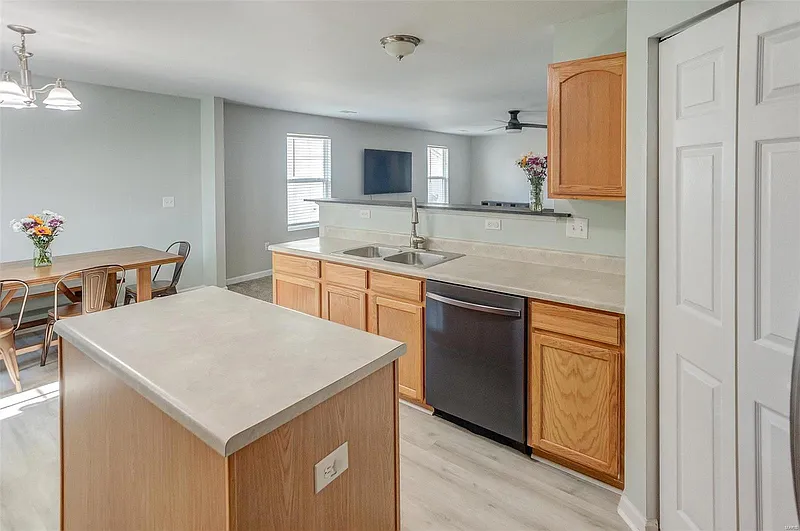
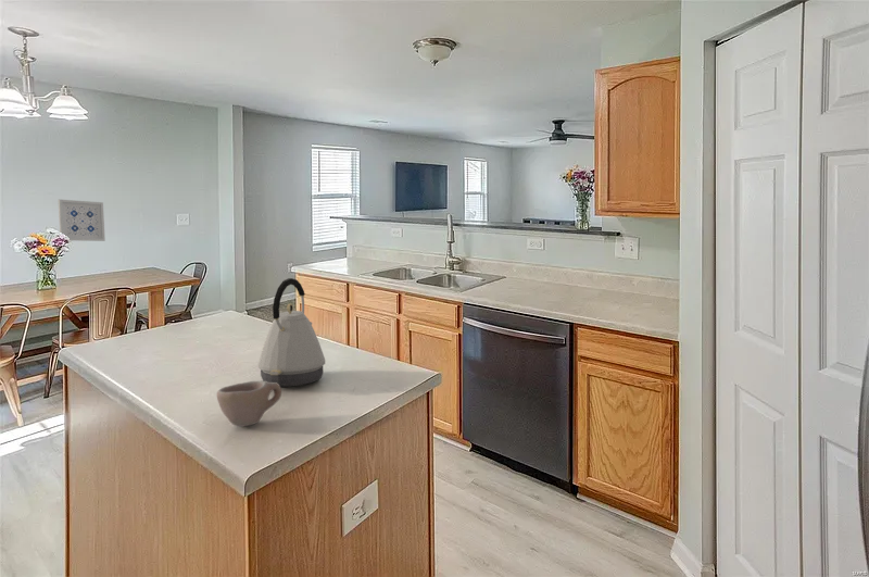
+ wall art (81, 221)
+ cup (250, 403)
+ kettle (292, 329)
